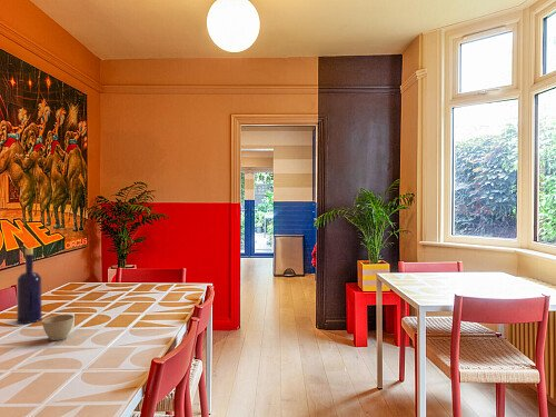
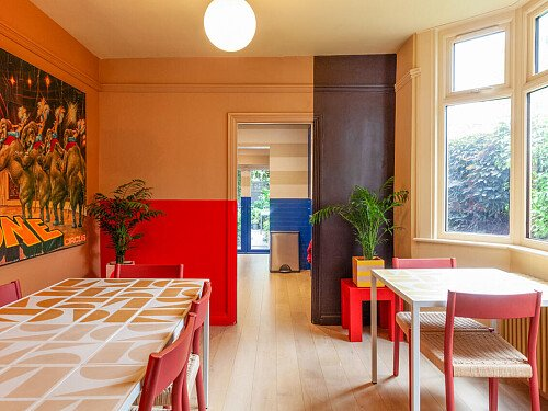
- bottle (29, 284)
- flower pot (58, 328)
